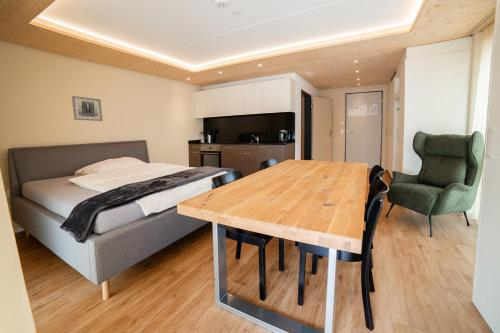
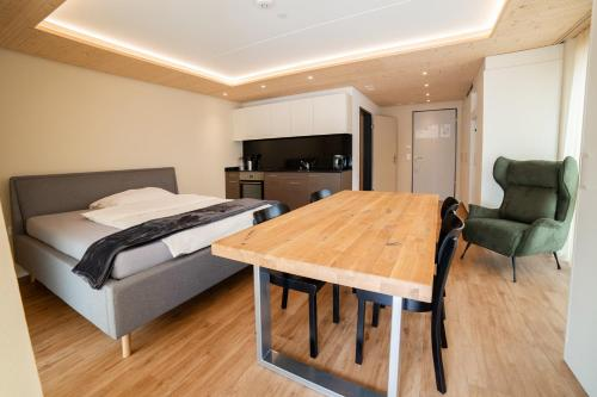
- wall art (88, 109)
